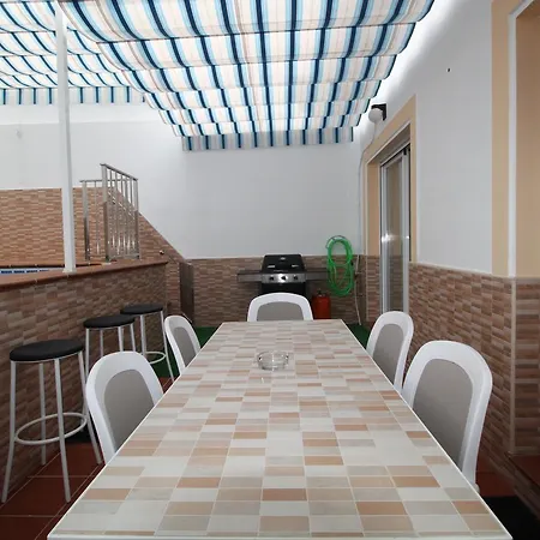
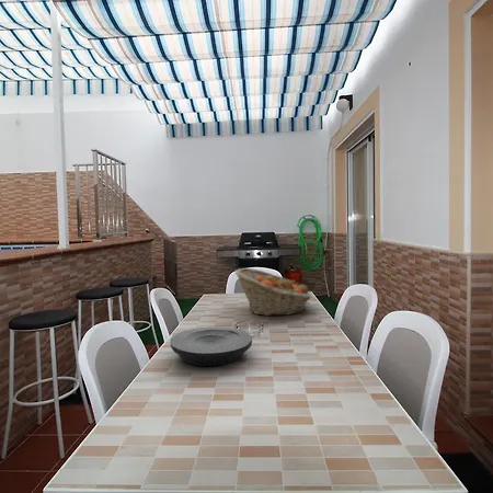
+ fruit basket (273, 289)
+ plate (211, 346)
